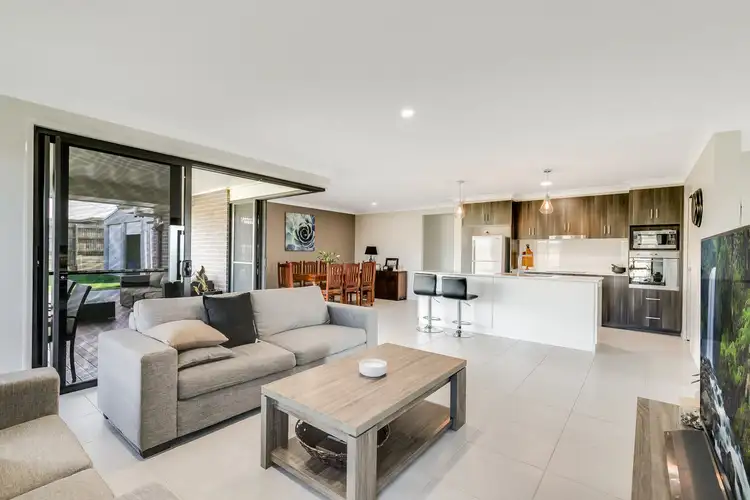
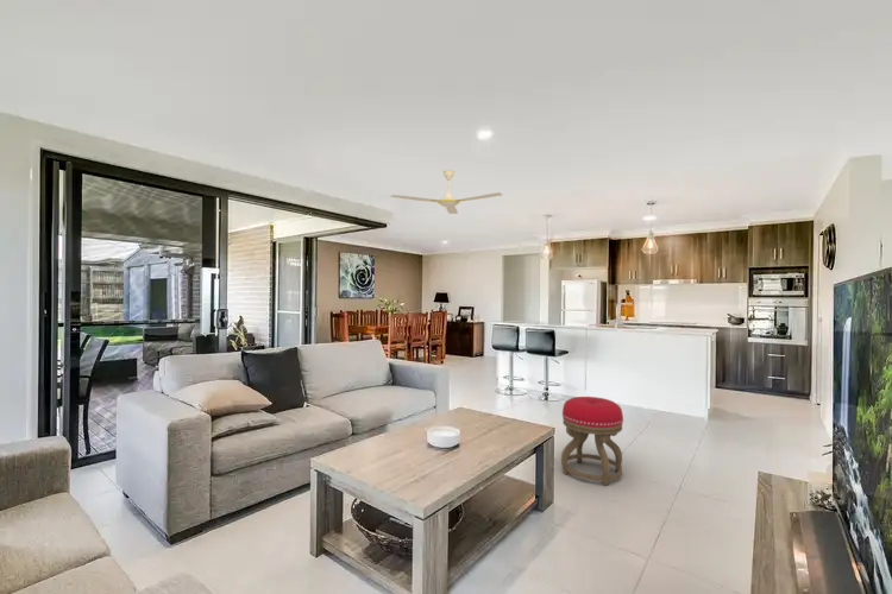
+ ceiling fan (447, 191)
+ stool (595, 436)
